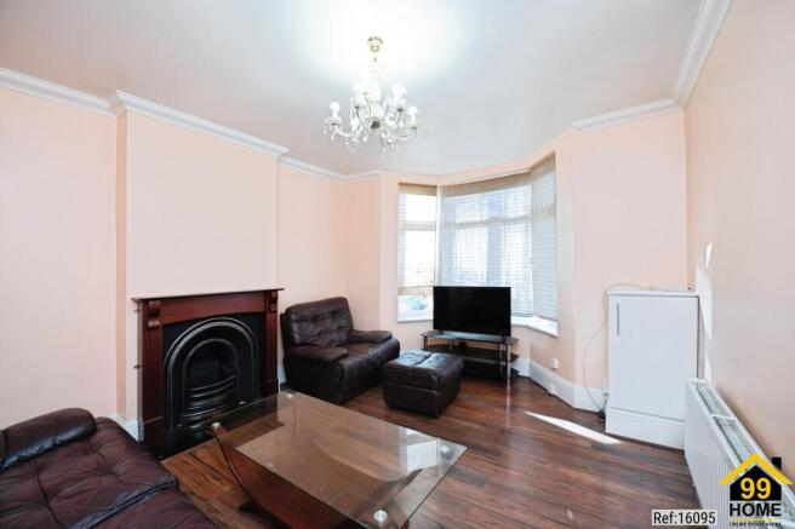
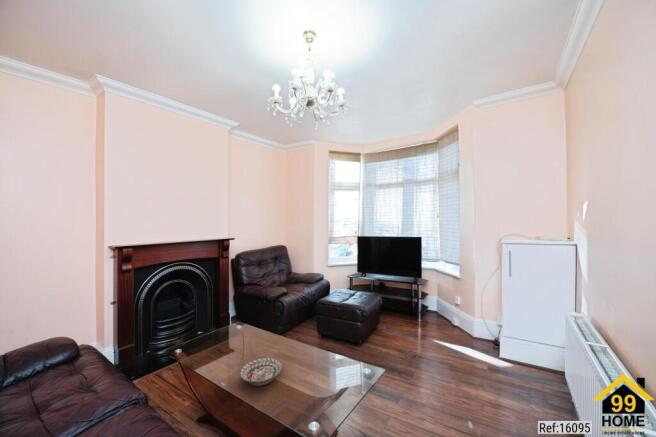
+ decorative bowl (261, 374)
